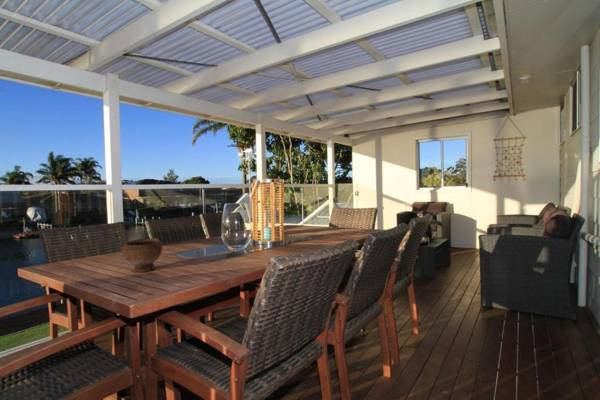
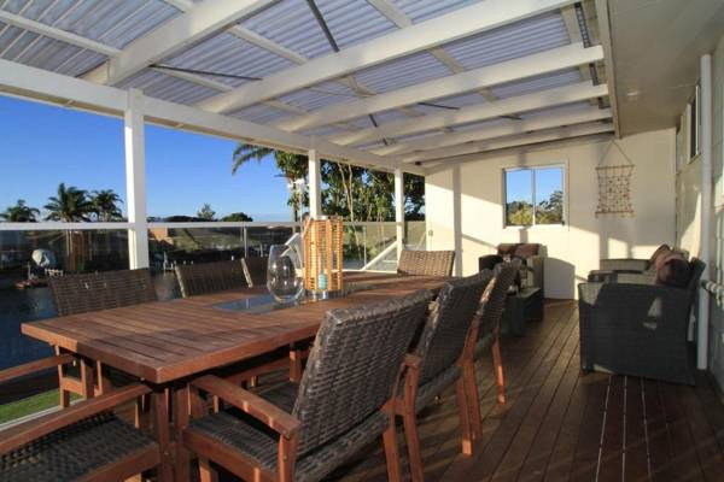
- bowl (142, 255)
